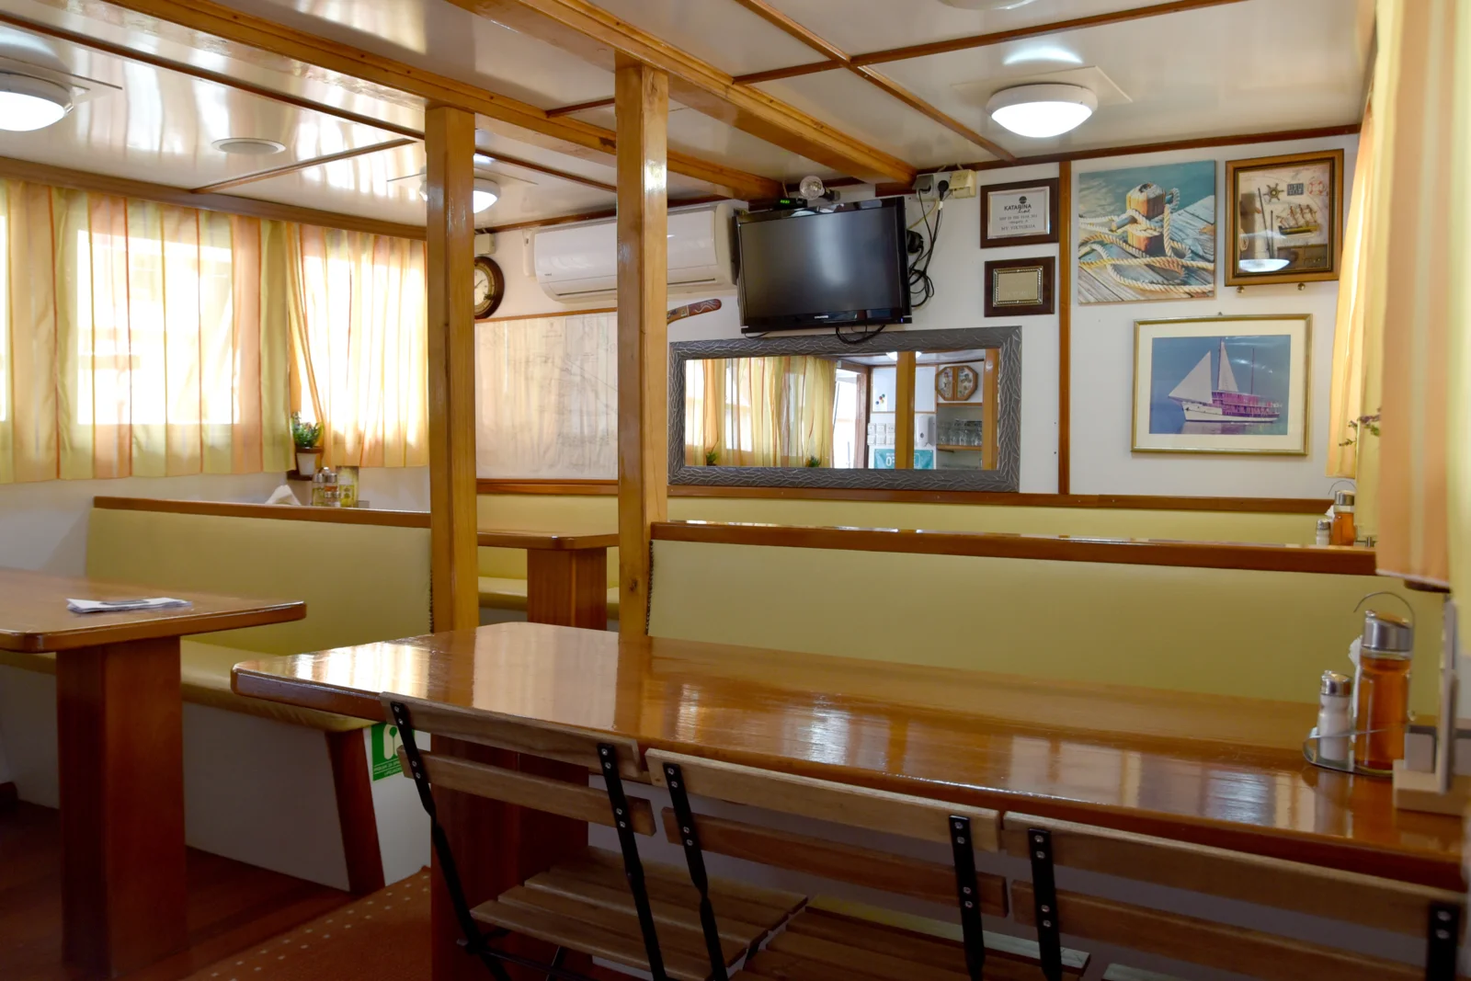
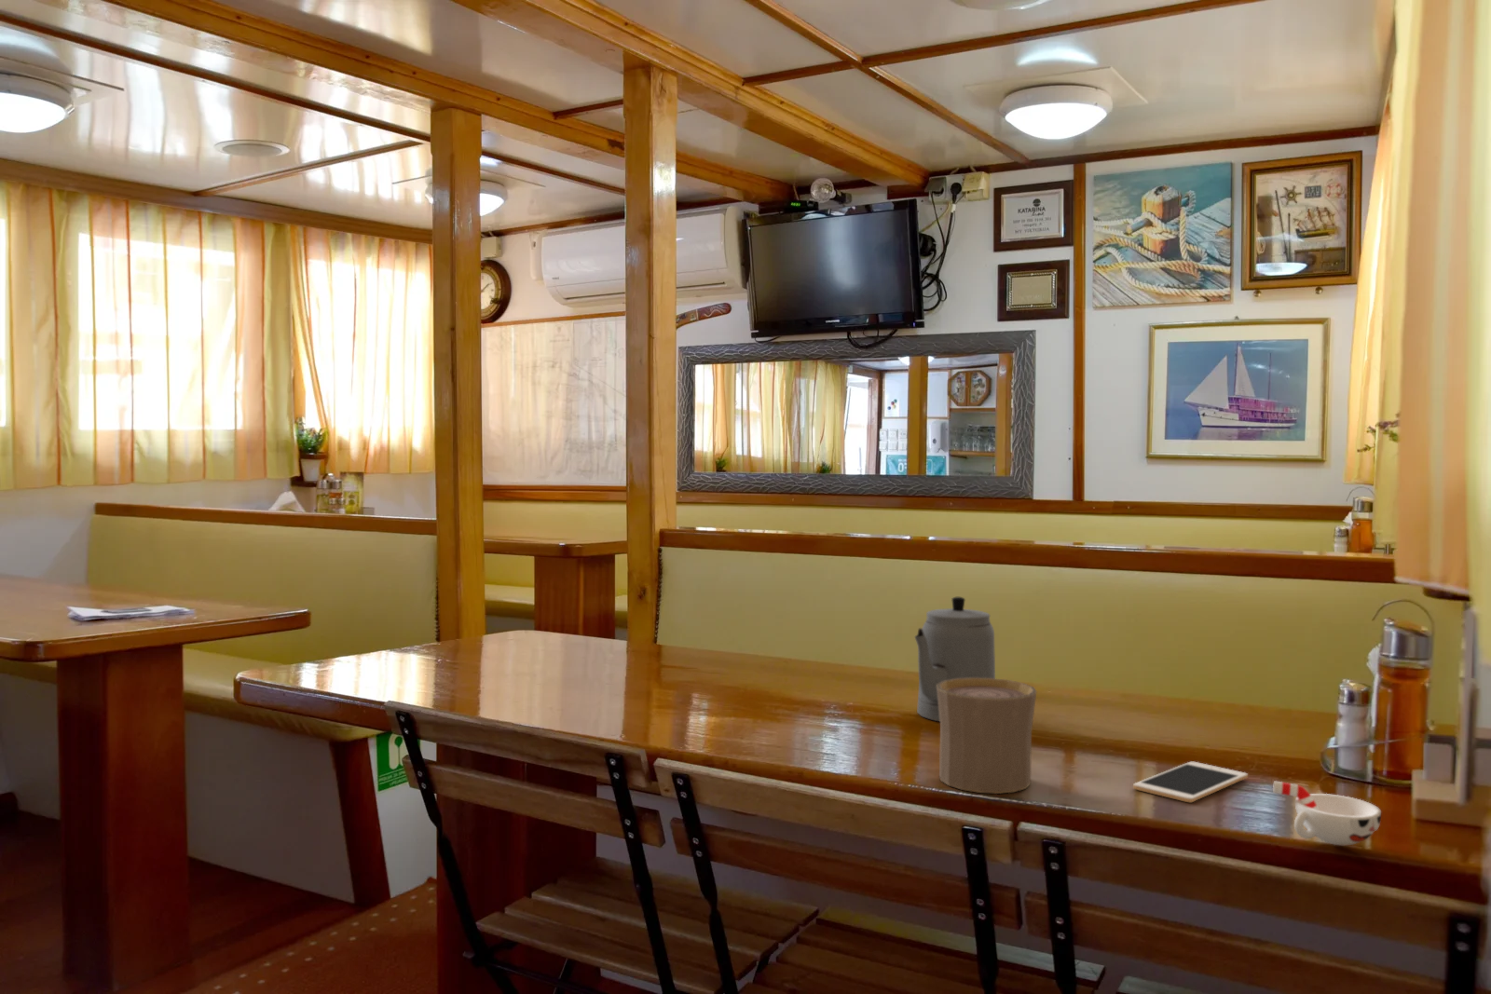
+ cup (985, 733)
+ cell phone (1191, 781)
+ teapot (954, 656)
+ cup (1328, 815)
